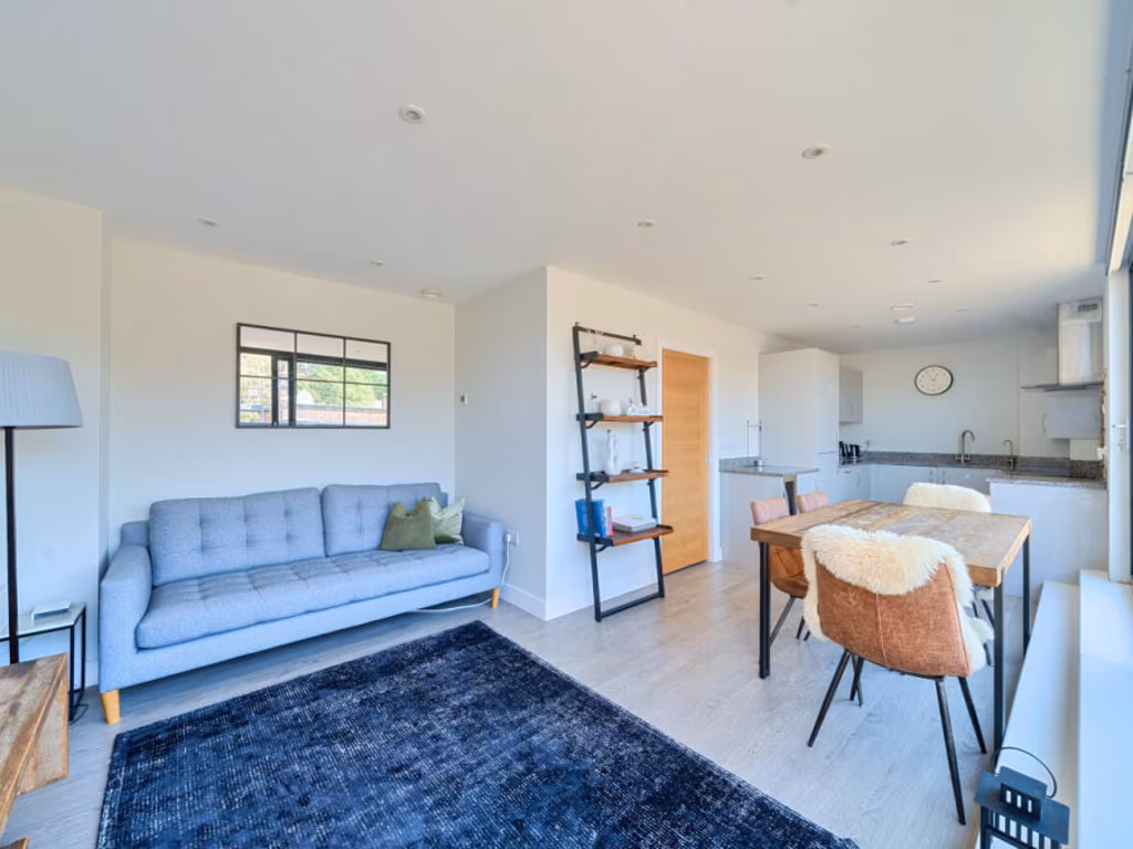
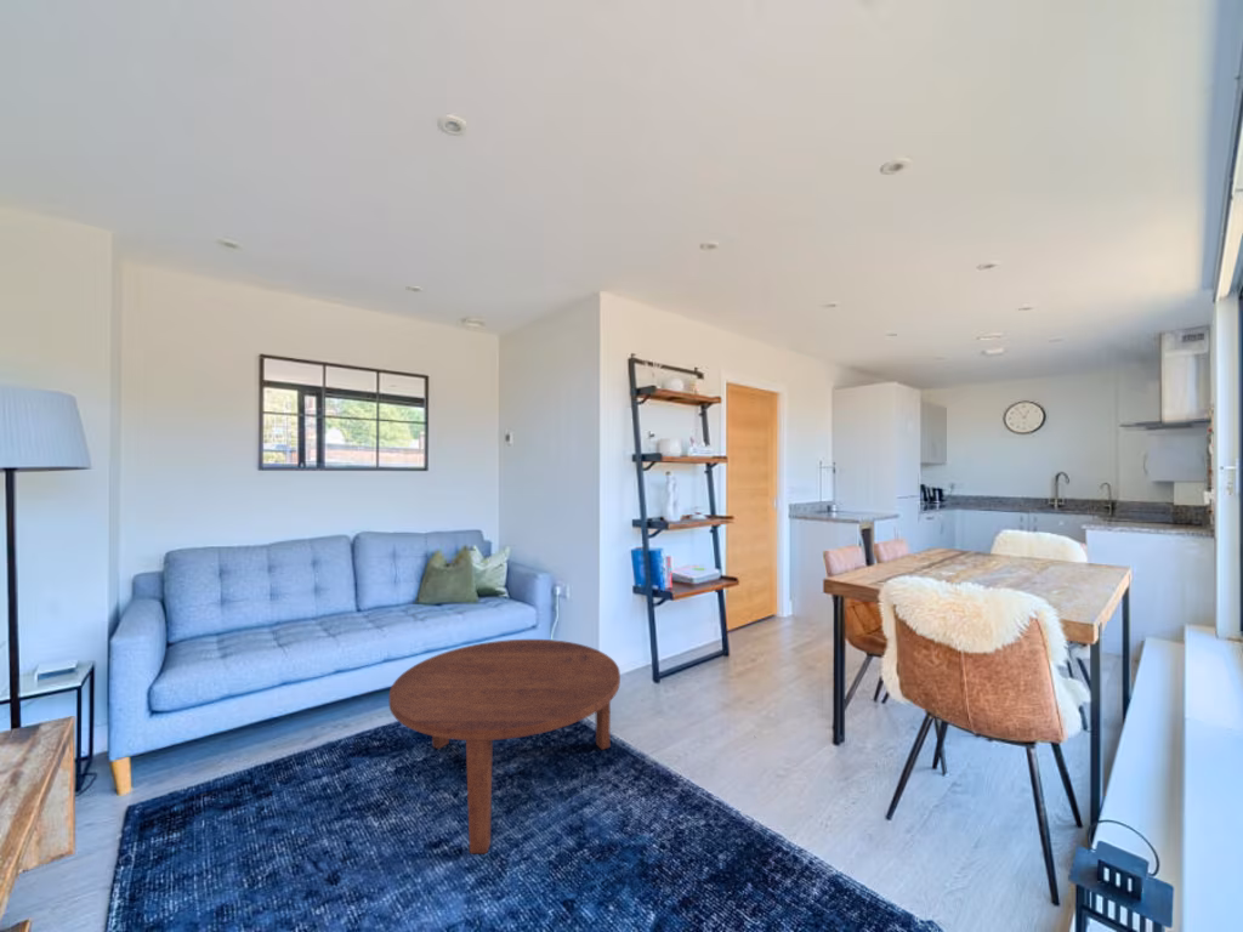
+ coffee table (510, 723)
